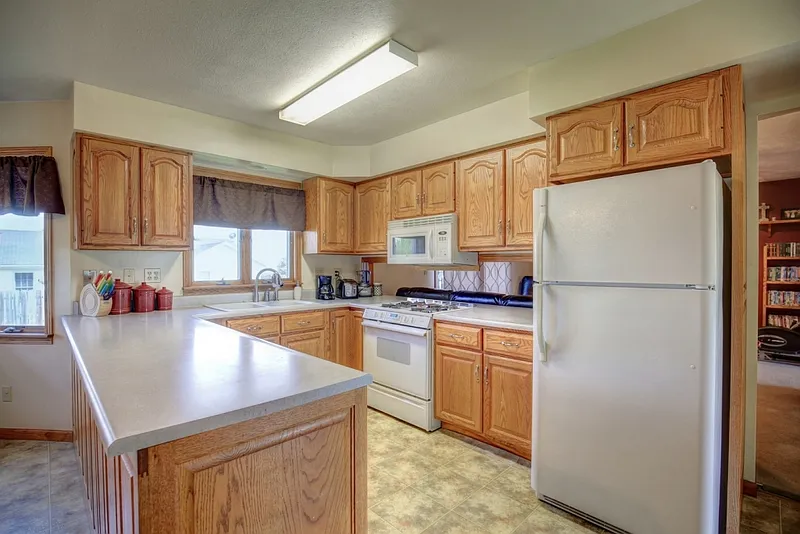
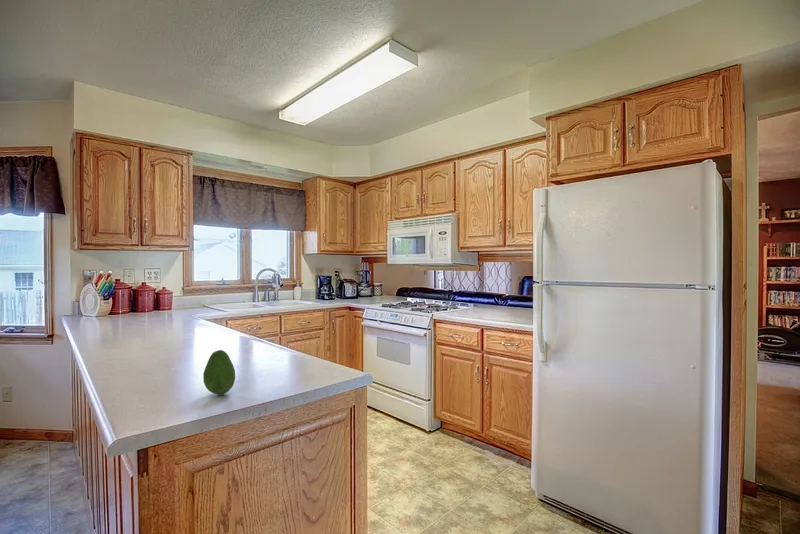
+ fruit (219, 372)
